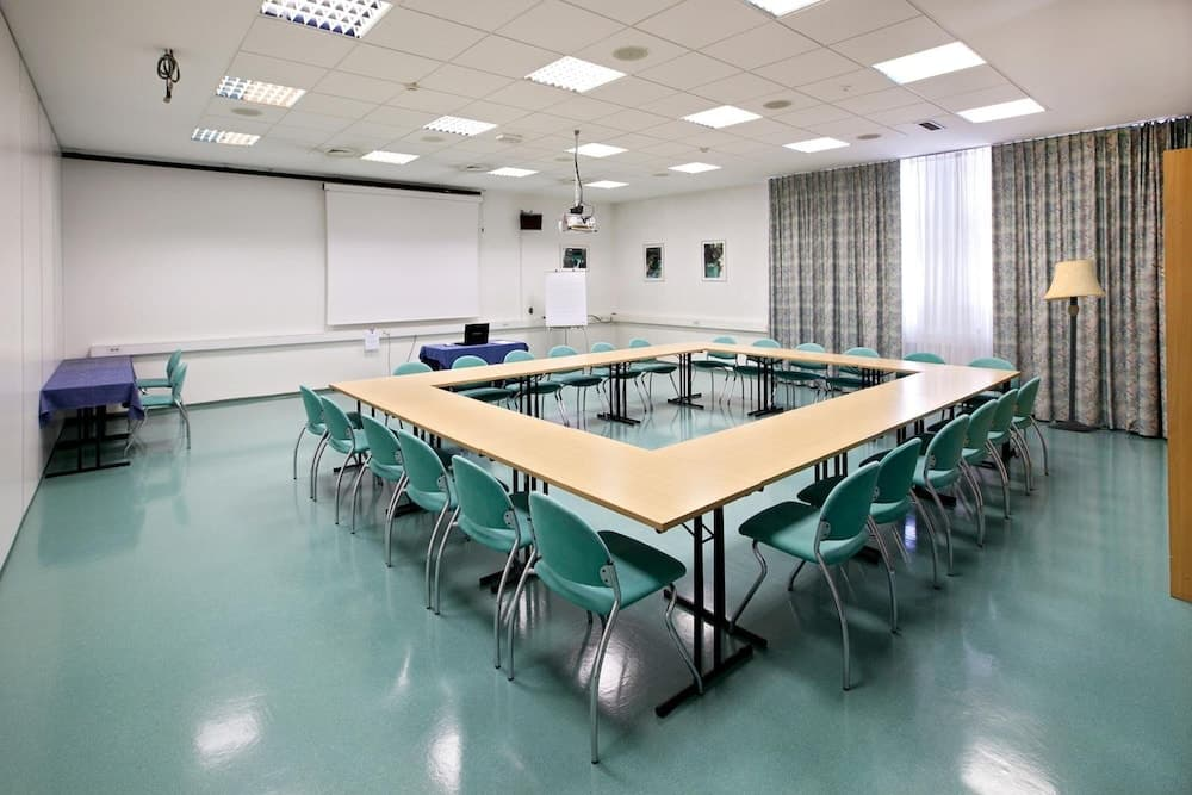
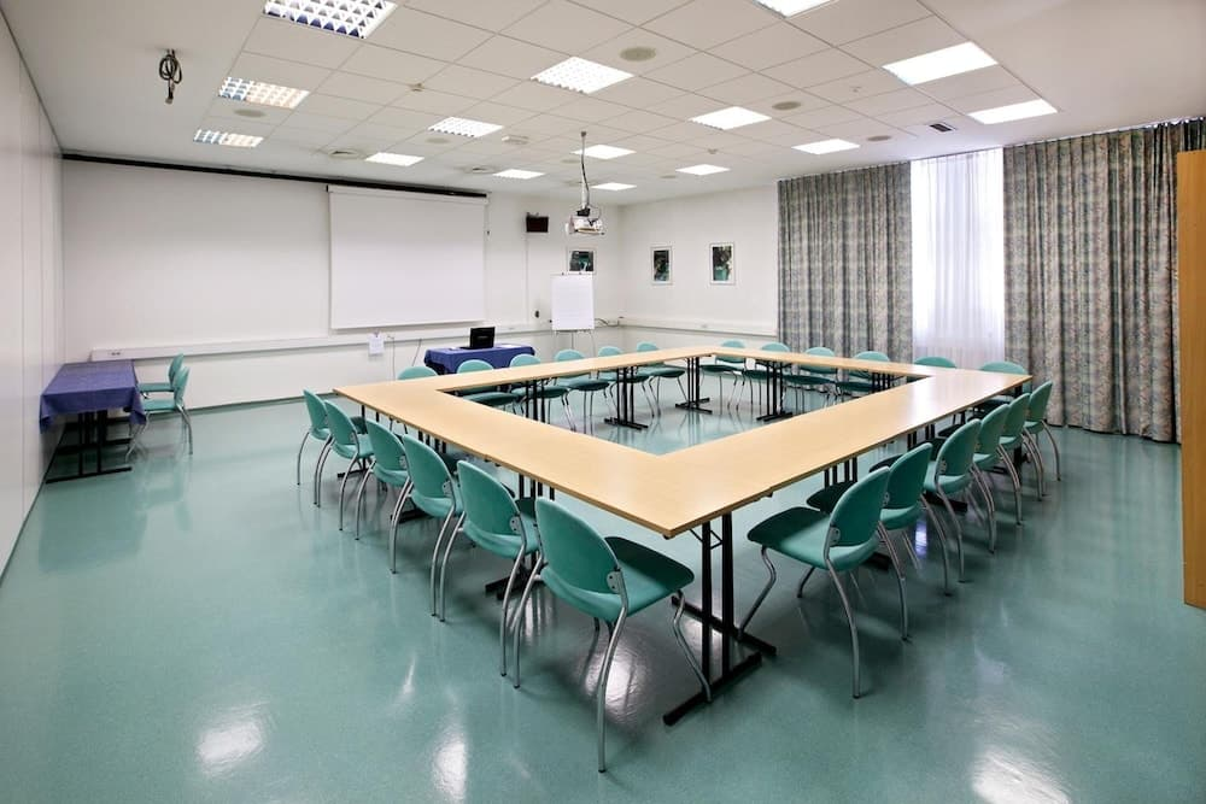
- lamp (1073, 346)
